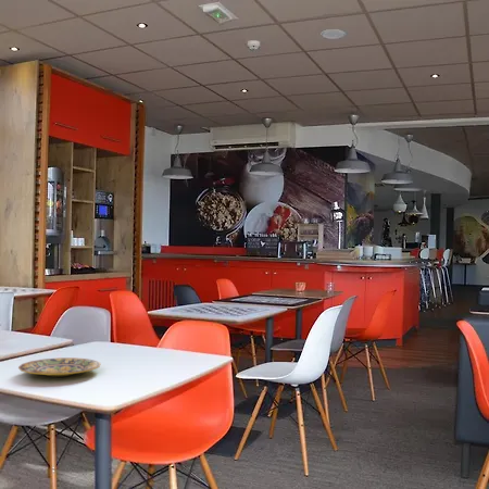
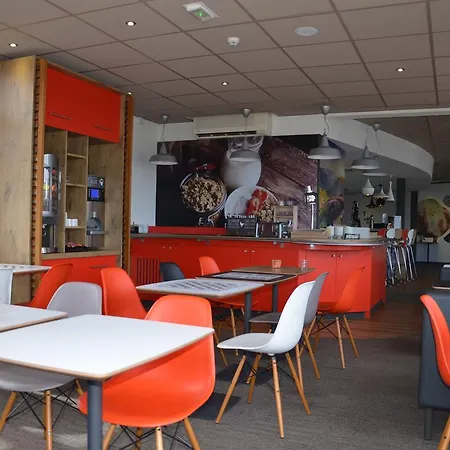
- plate (60, 368)
